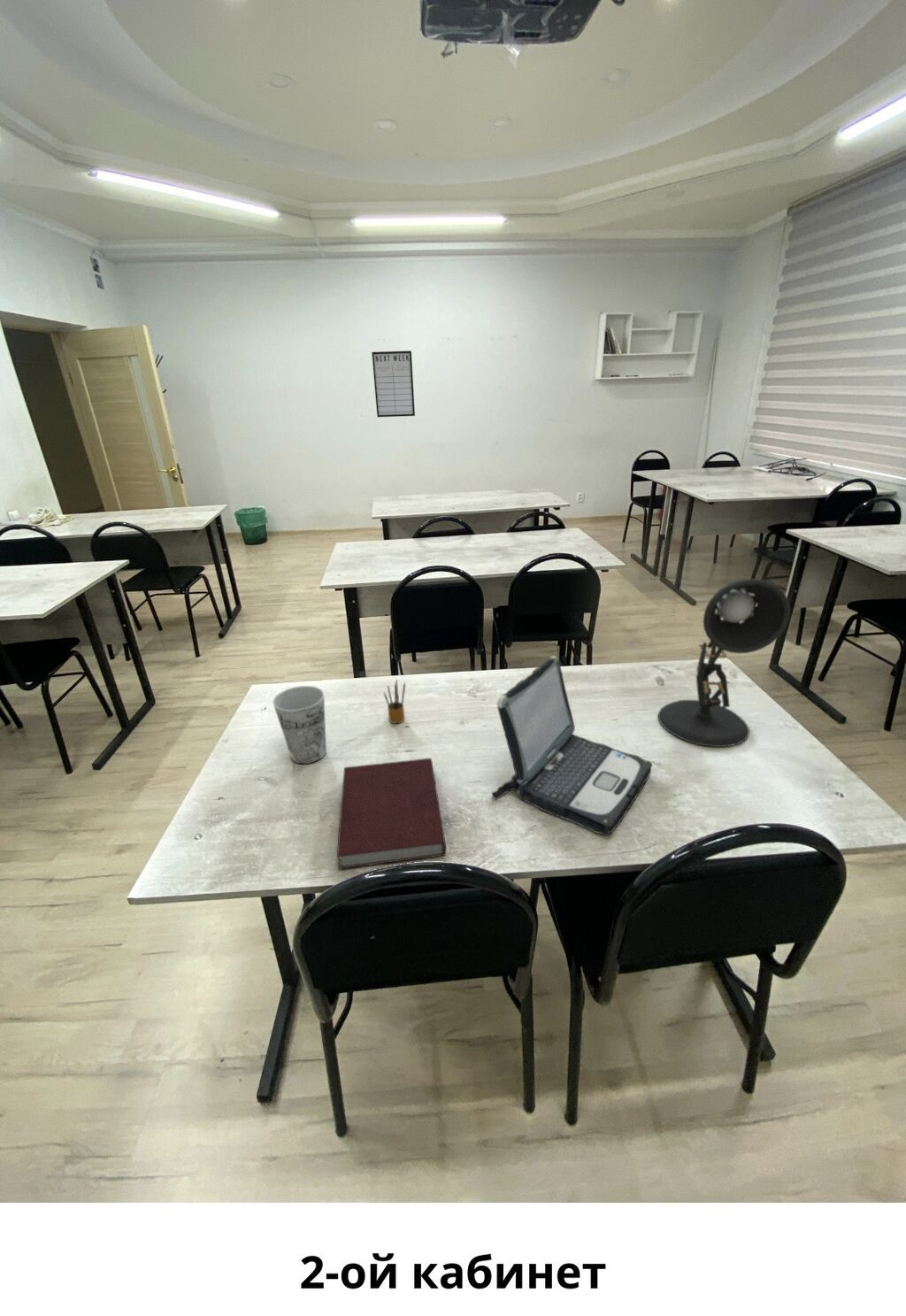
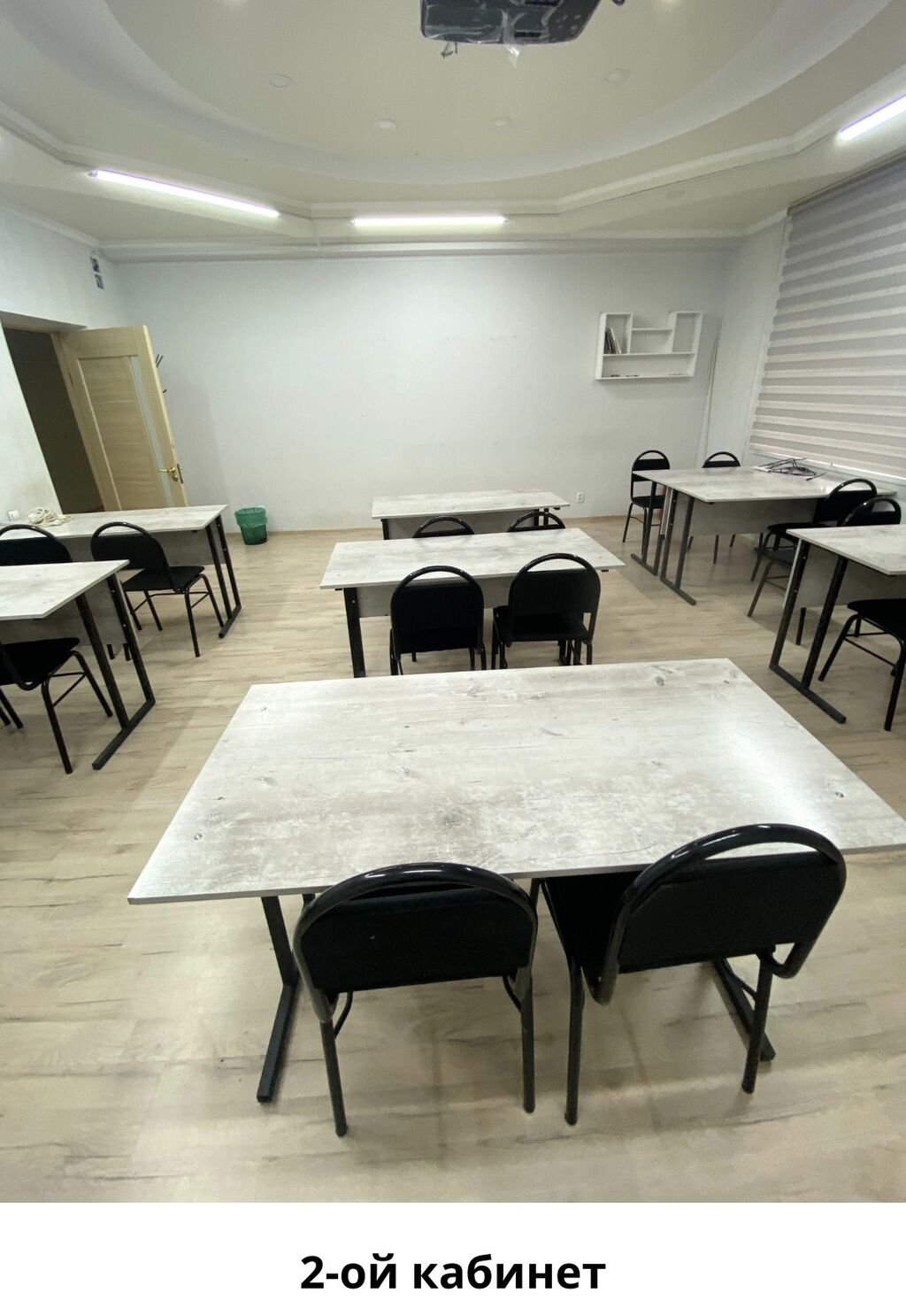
- pencil box (395, 703)
- cup (303, 726)
- notebook (390, 807)
- laptop (573, 737)
- desk lamp (718, 650)
- writing board (394, 384)
